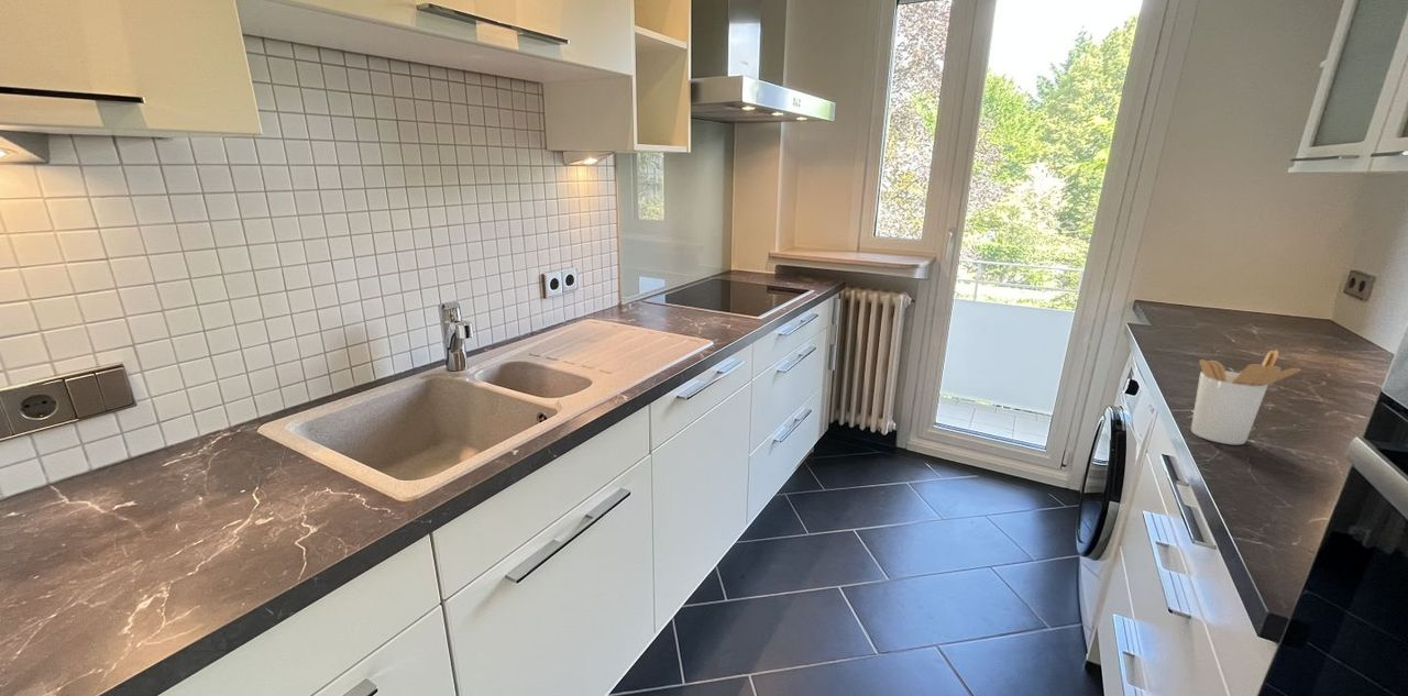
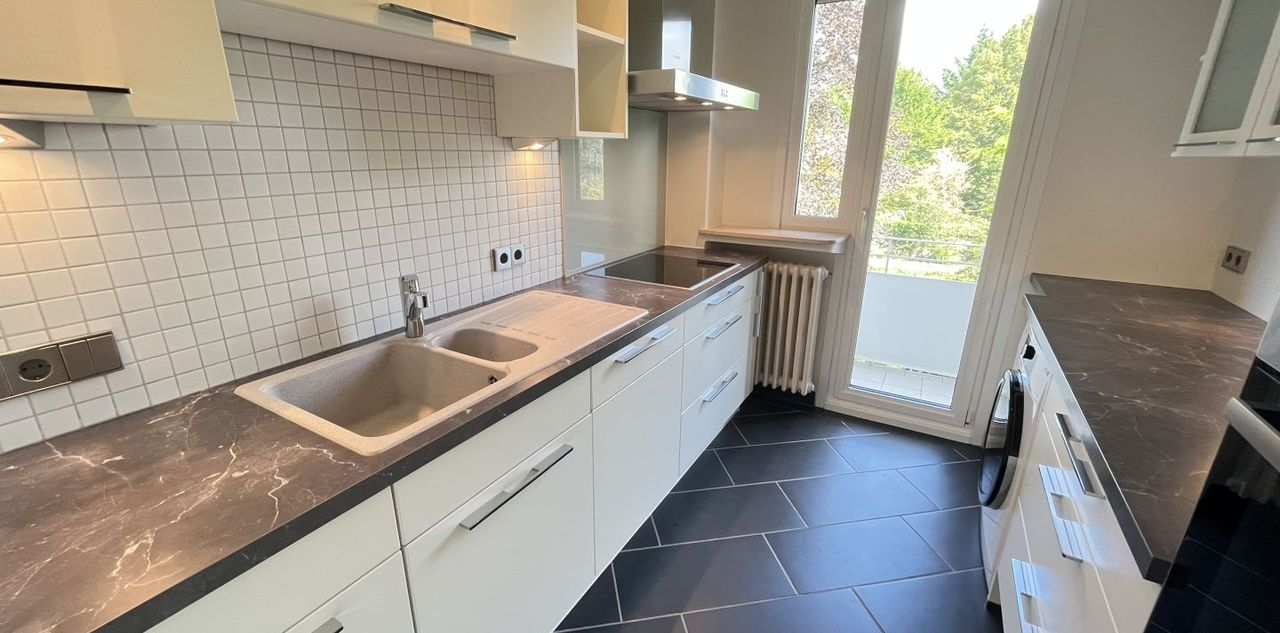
- utensil holder (1239, 397)
